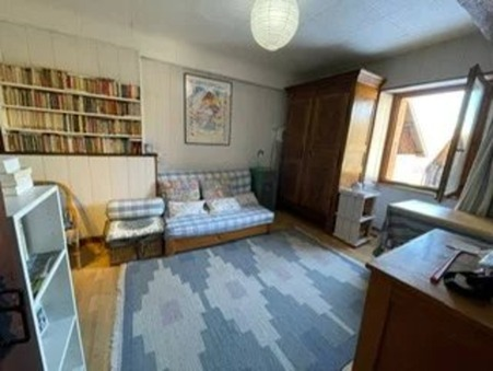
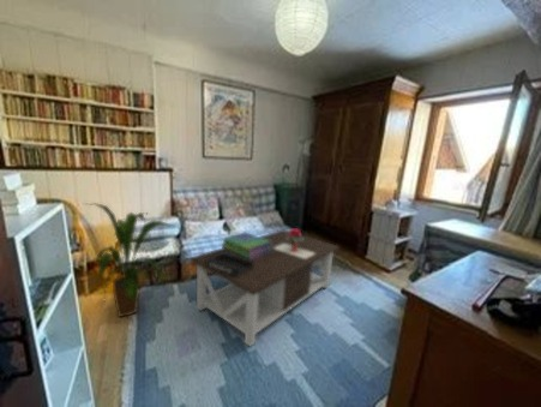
+ stack of books (247, 244)
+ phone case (229, 262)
+ coffee table (270, 274)
+ house plant (134, 256)
+ potted flower (294, 239)
